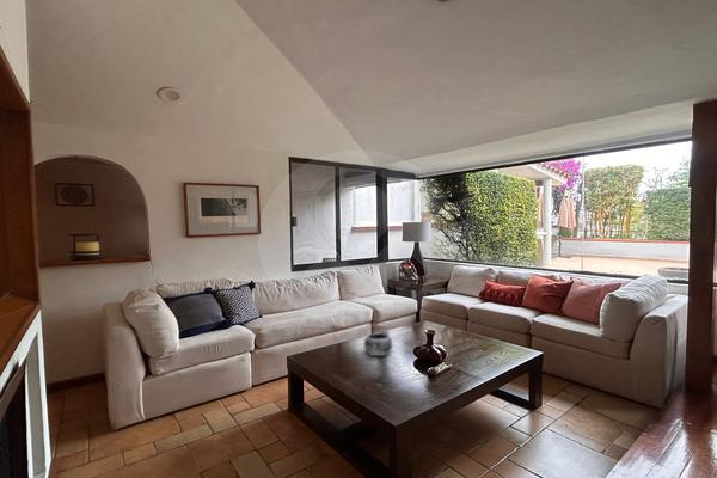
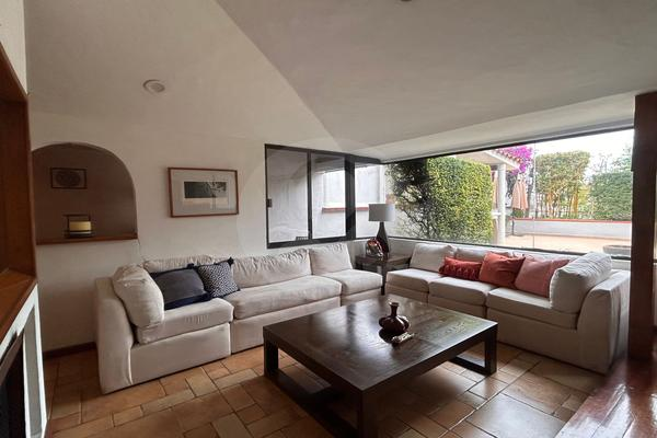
- decorative bowl (378, 344)
